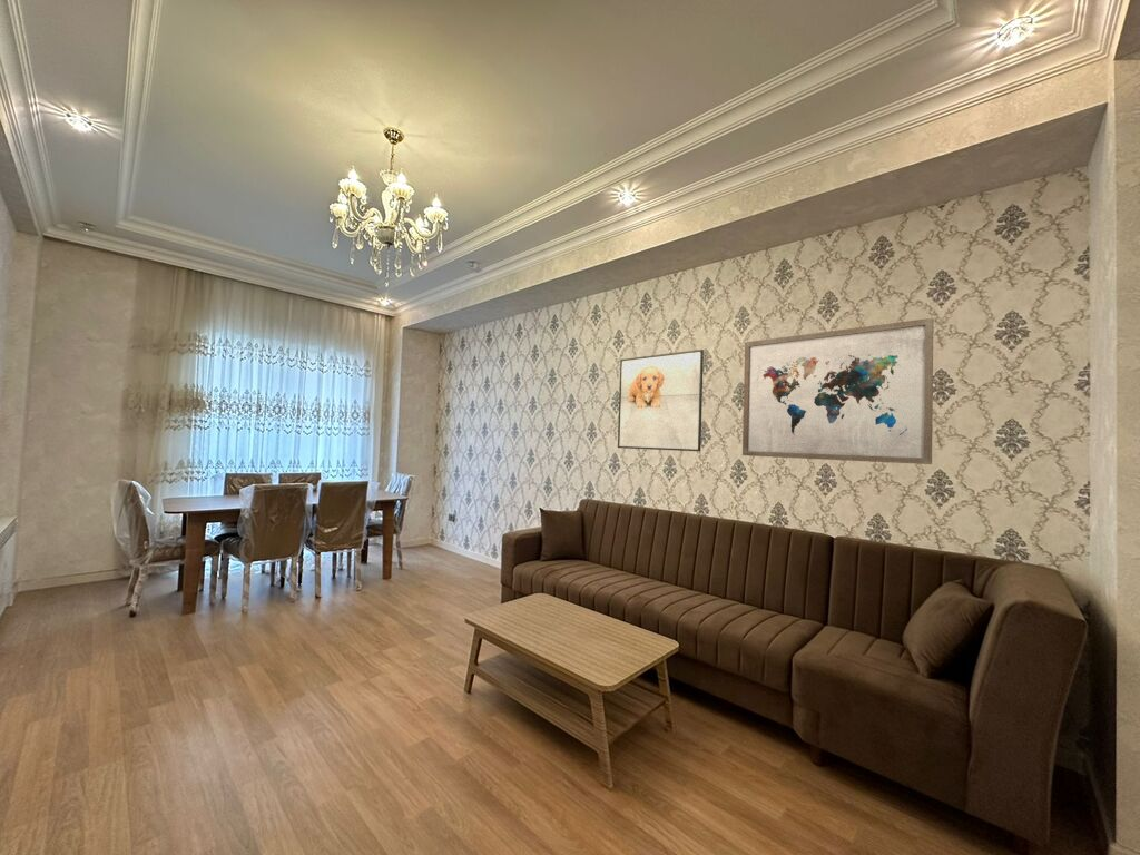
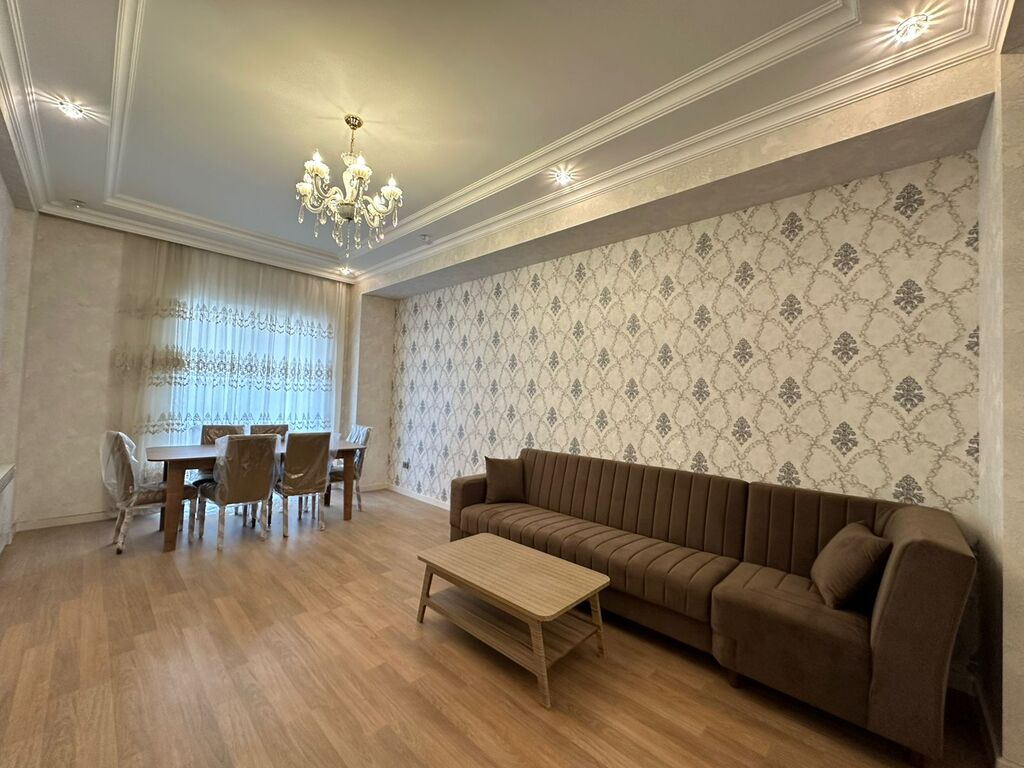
- wall art (826, 395)
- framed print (657, 402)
